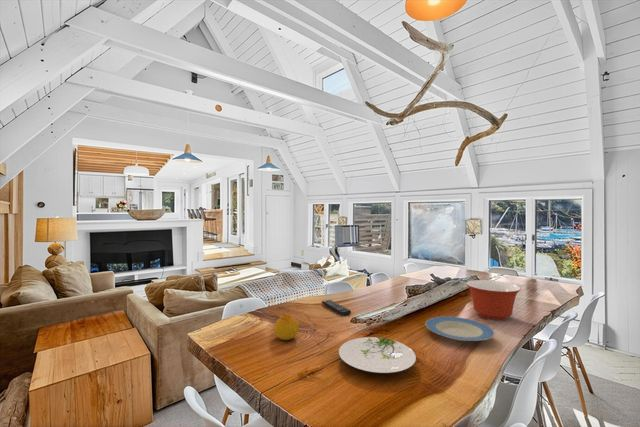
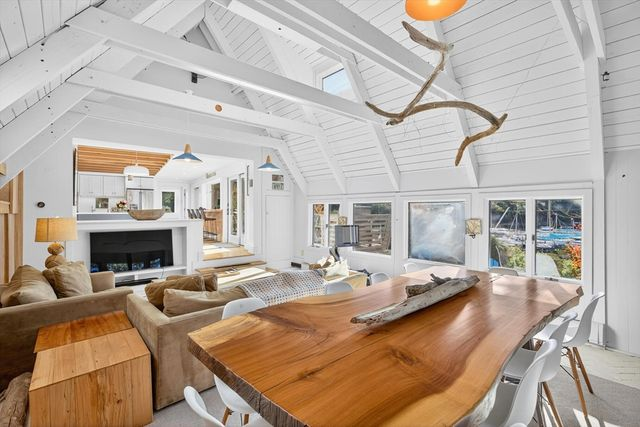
- fruit (286, 326)
- remote control (335, 307)
- plate (376, 357)
- plate (458, 331)
- mixing bowl (492, 300)
